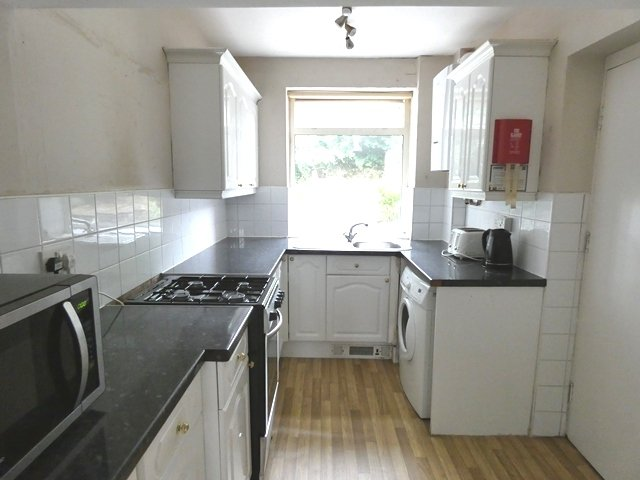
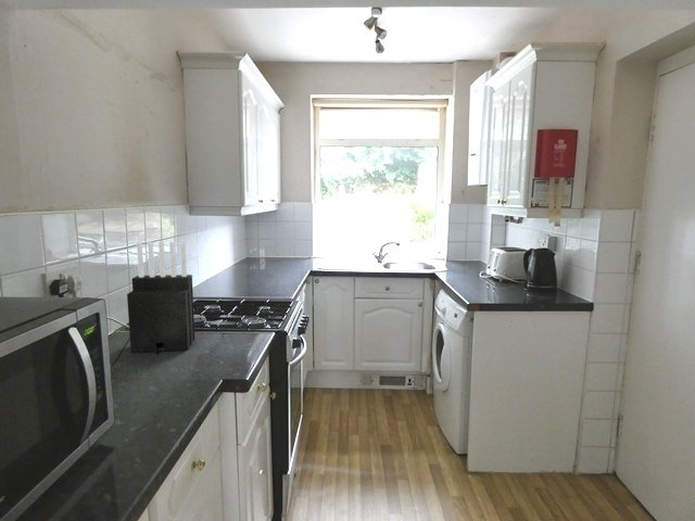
+ knife block (160, 295)
